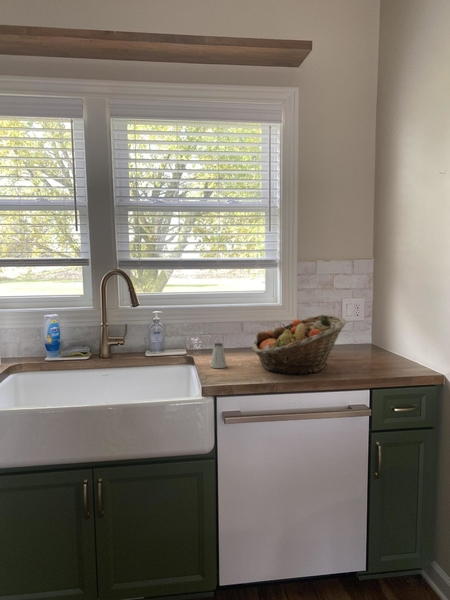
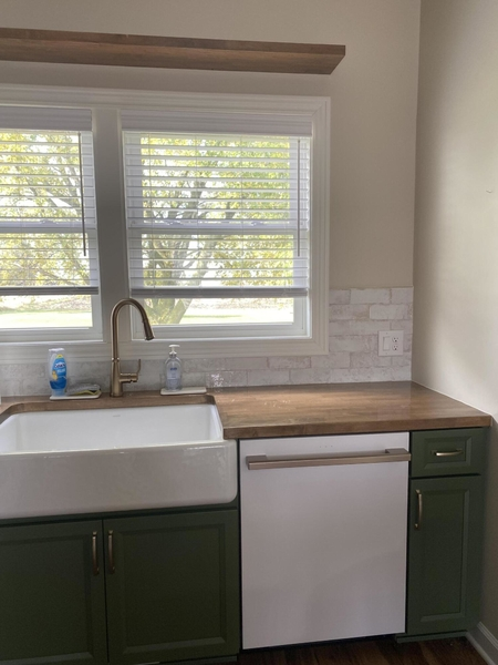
- fruit basket (297, 341)
- saltshaker (218, 354)
